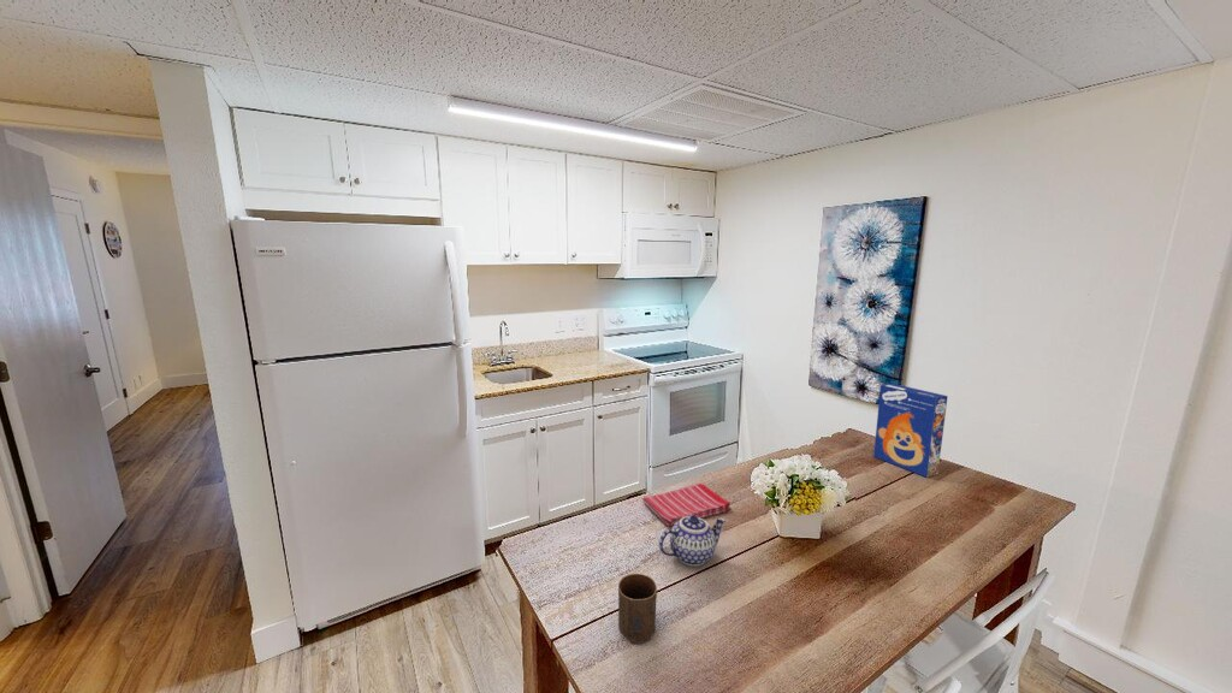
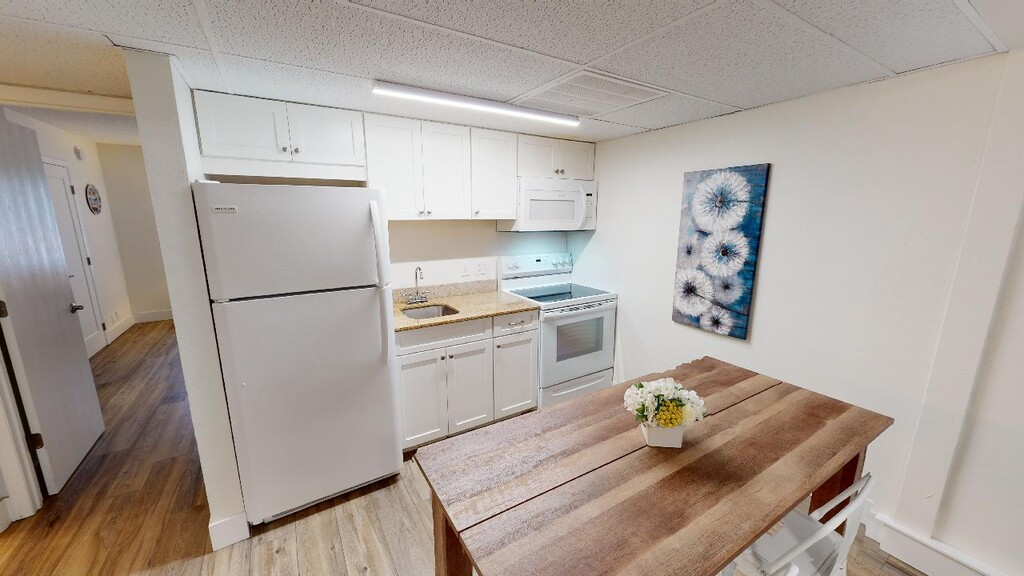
- cereal box (908, 427)
- teapot (693, 537)
- cup (636, 608)
- dish towel (686, 502)
